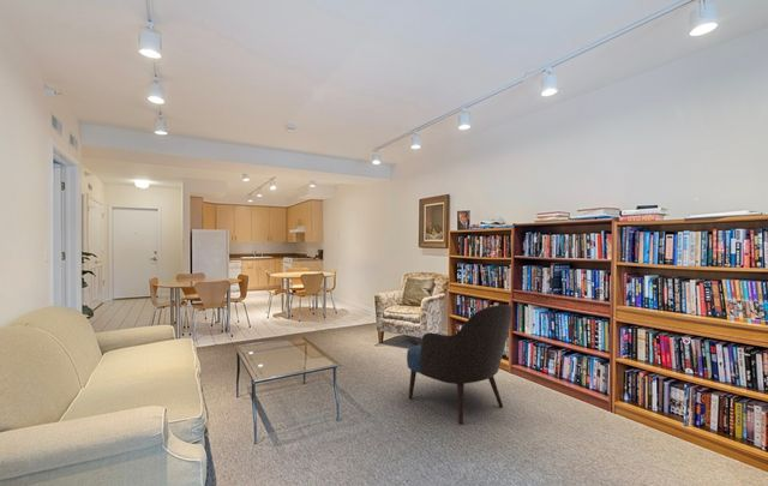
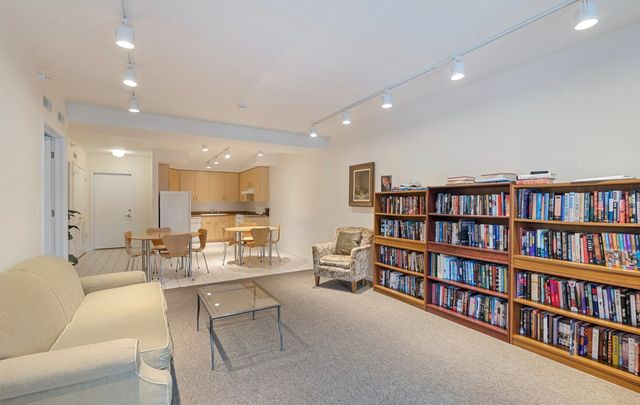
- armchair (462, 352)
